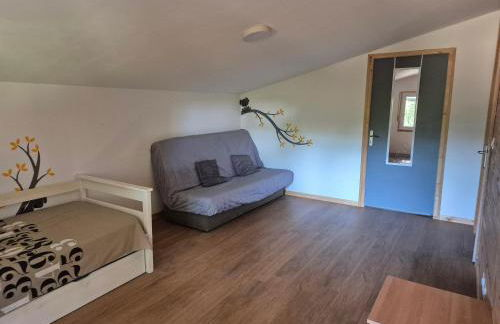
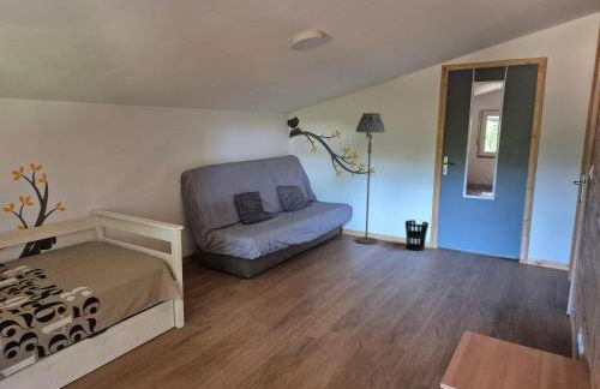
+ floor lamp (368, 178)
+ wastebasket (415, 235)
